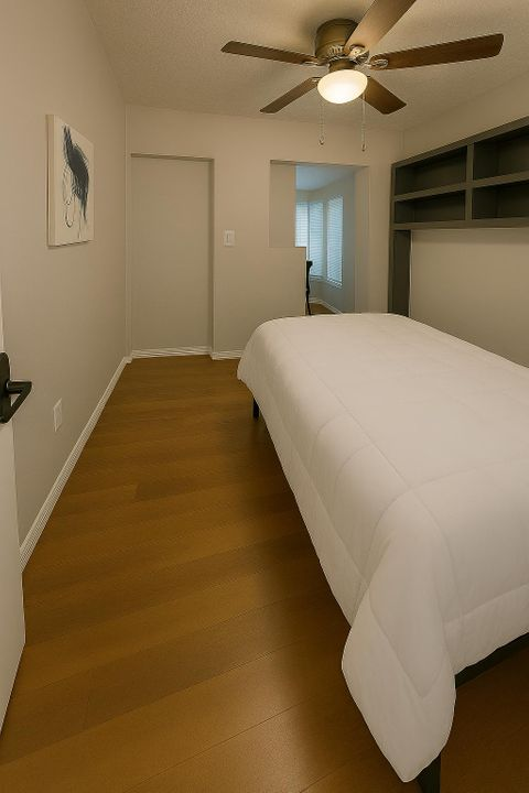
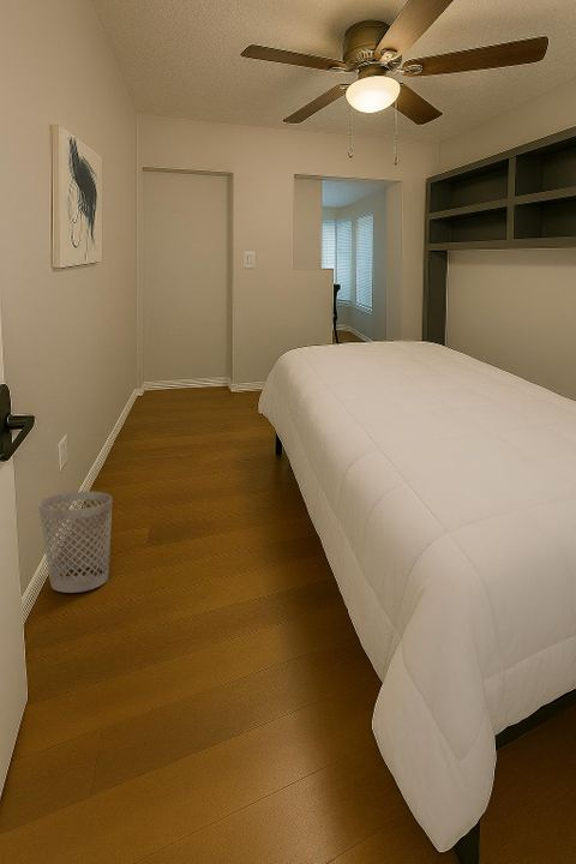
+ wastebasket (77, 540)
